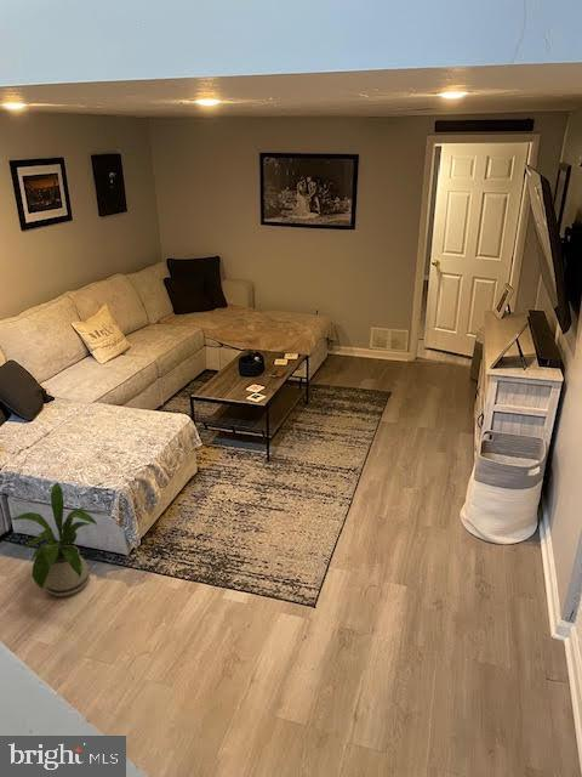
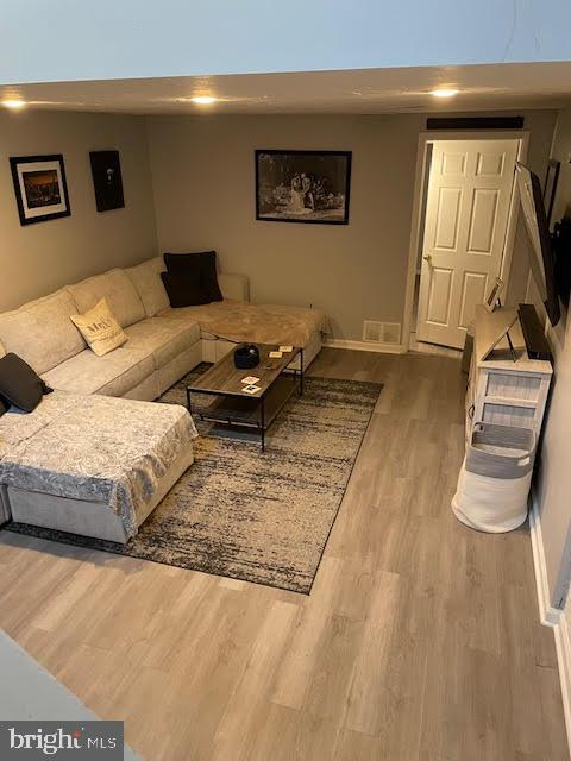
- house plant (53, 549)
